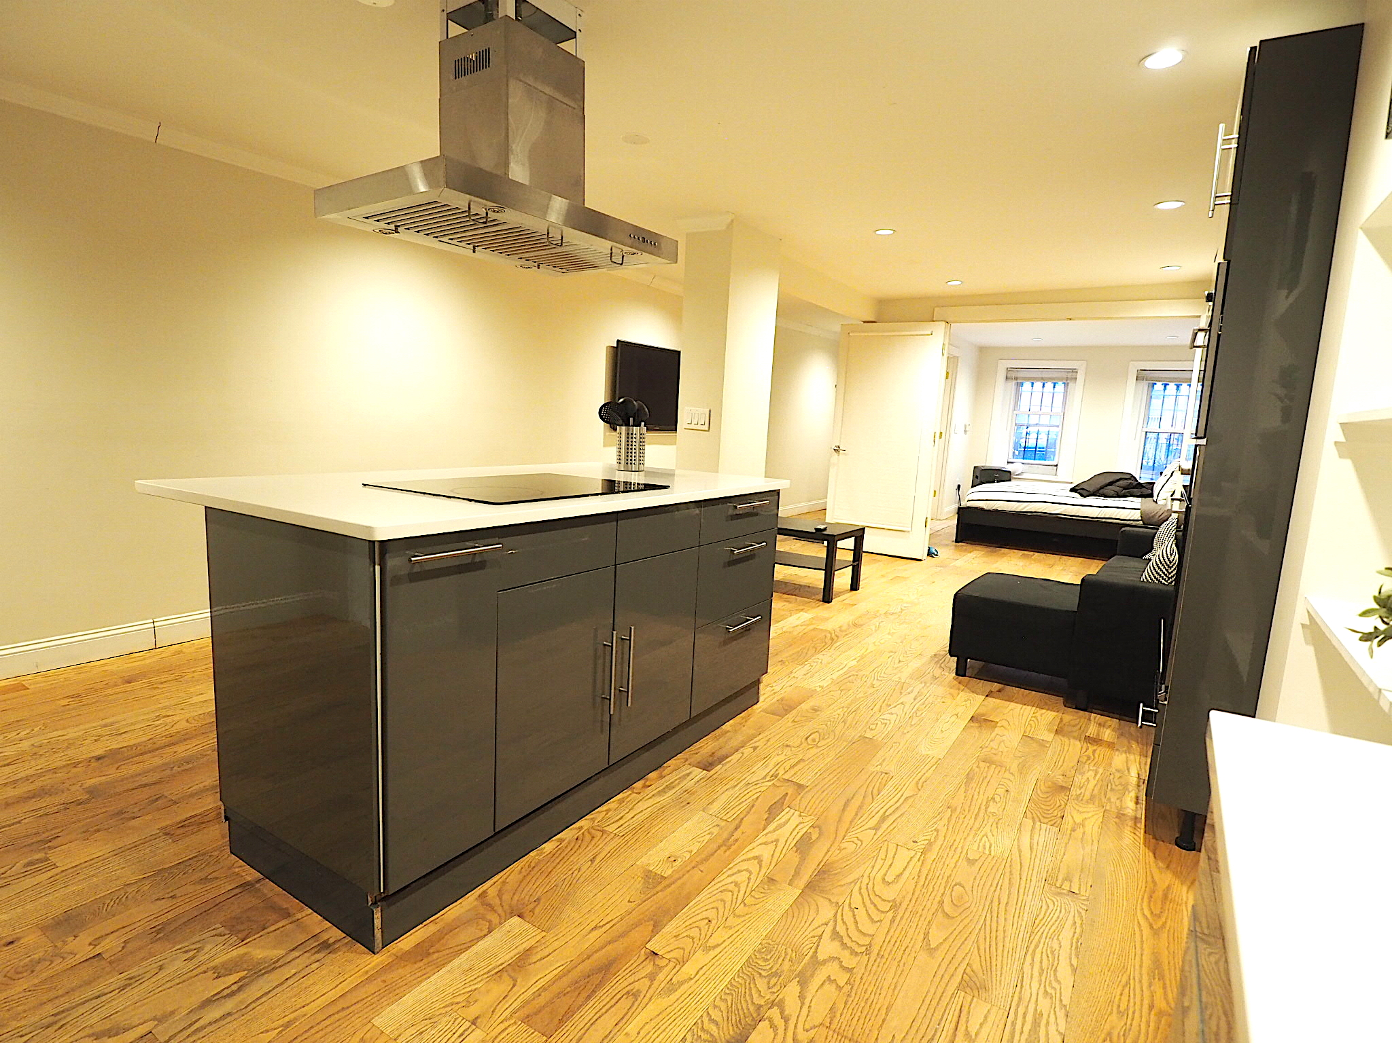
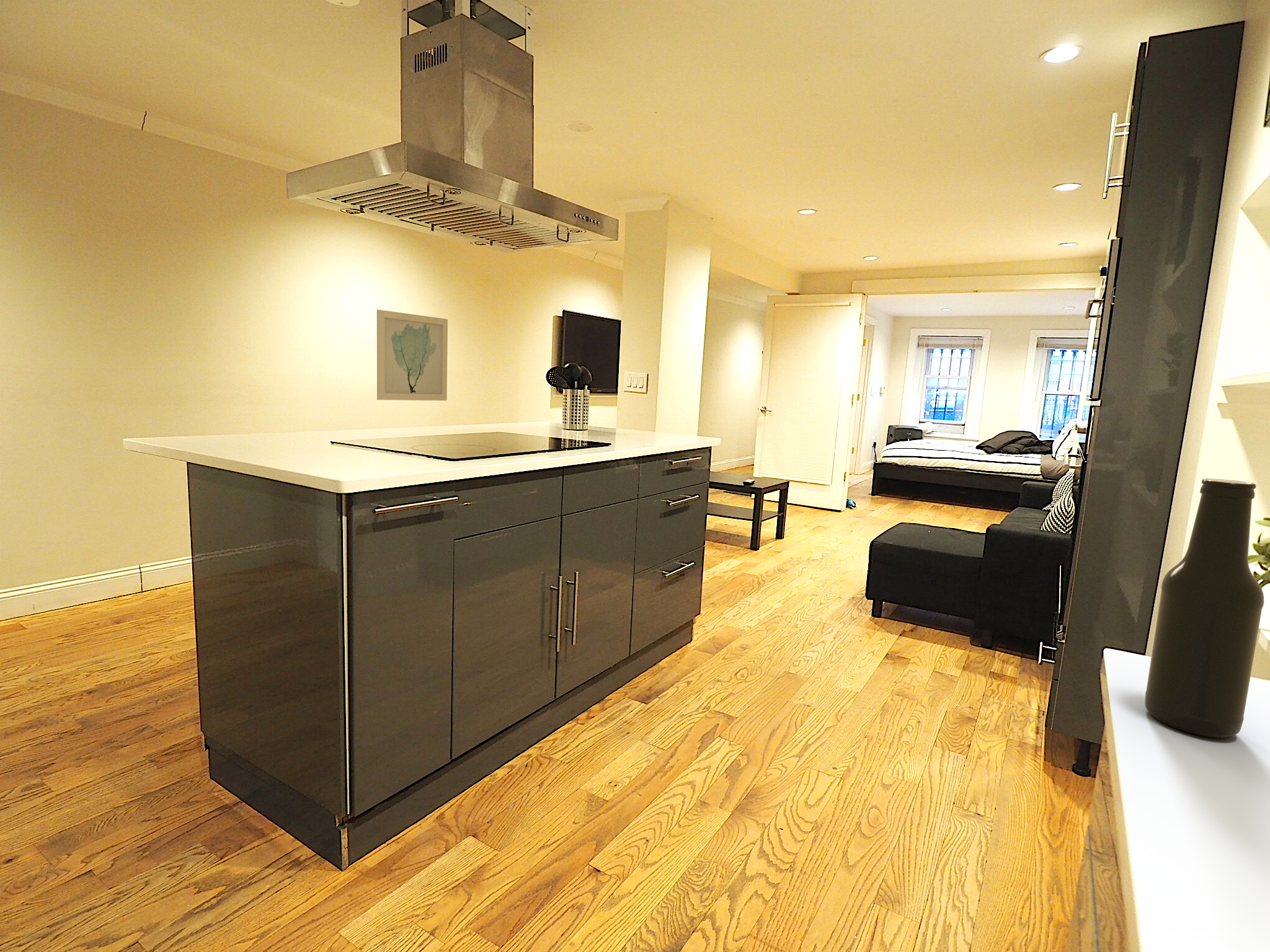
+ wall art (414, 358)
+ beer bottle (1209, 604)
